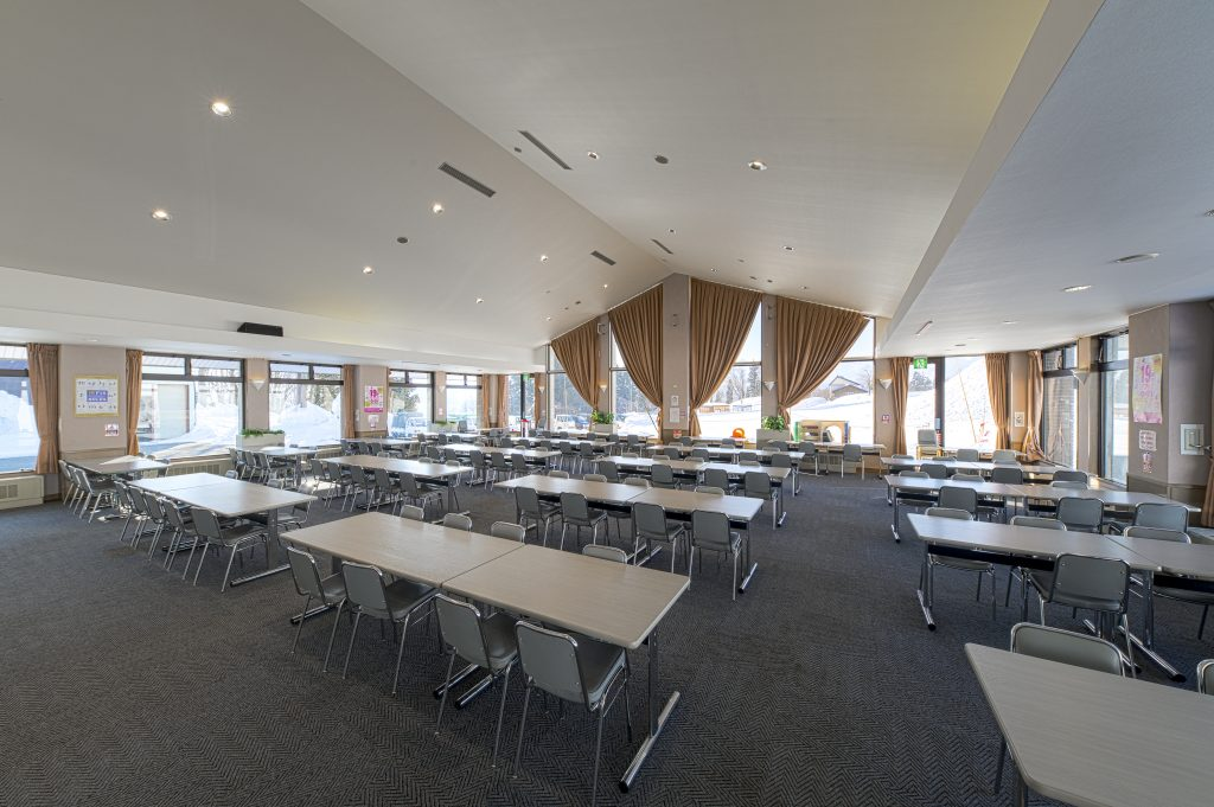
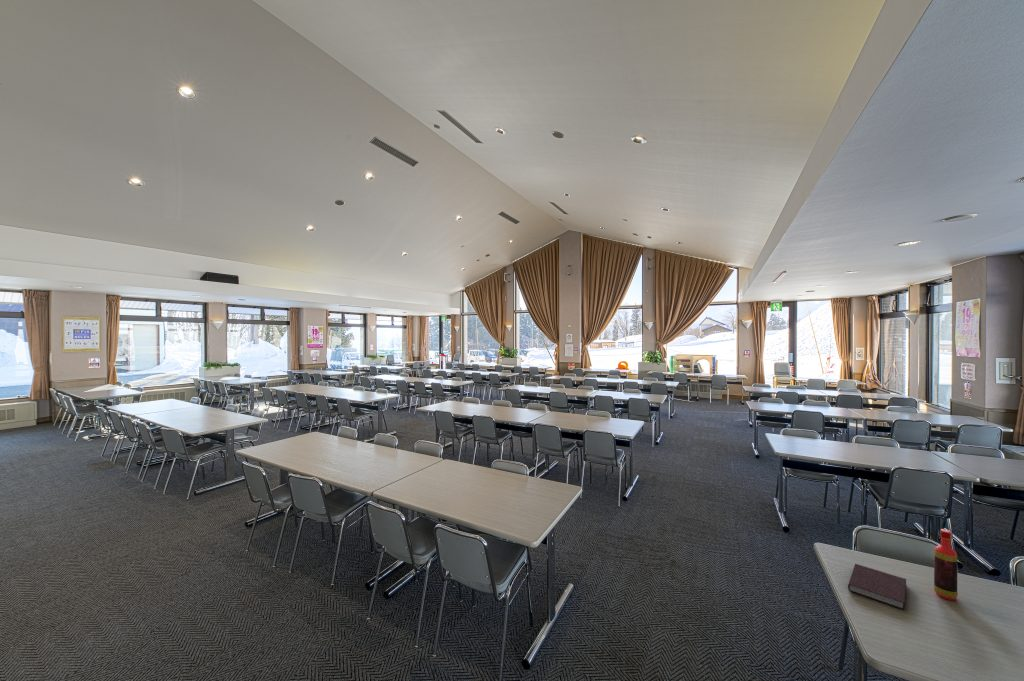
+ notebook (877, 584)
+ bottle (945, 563)
